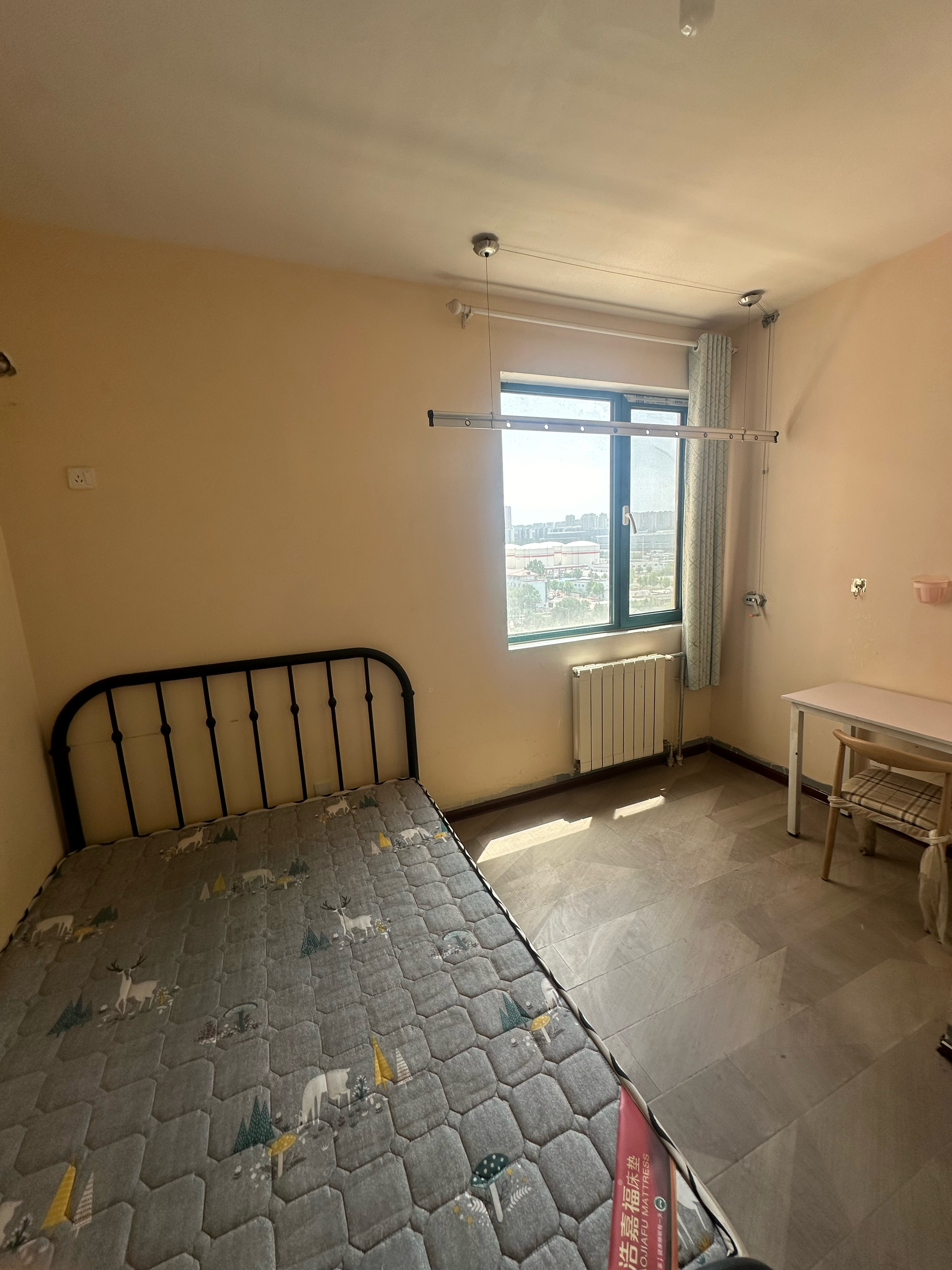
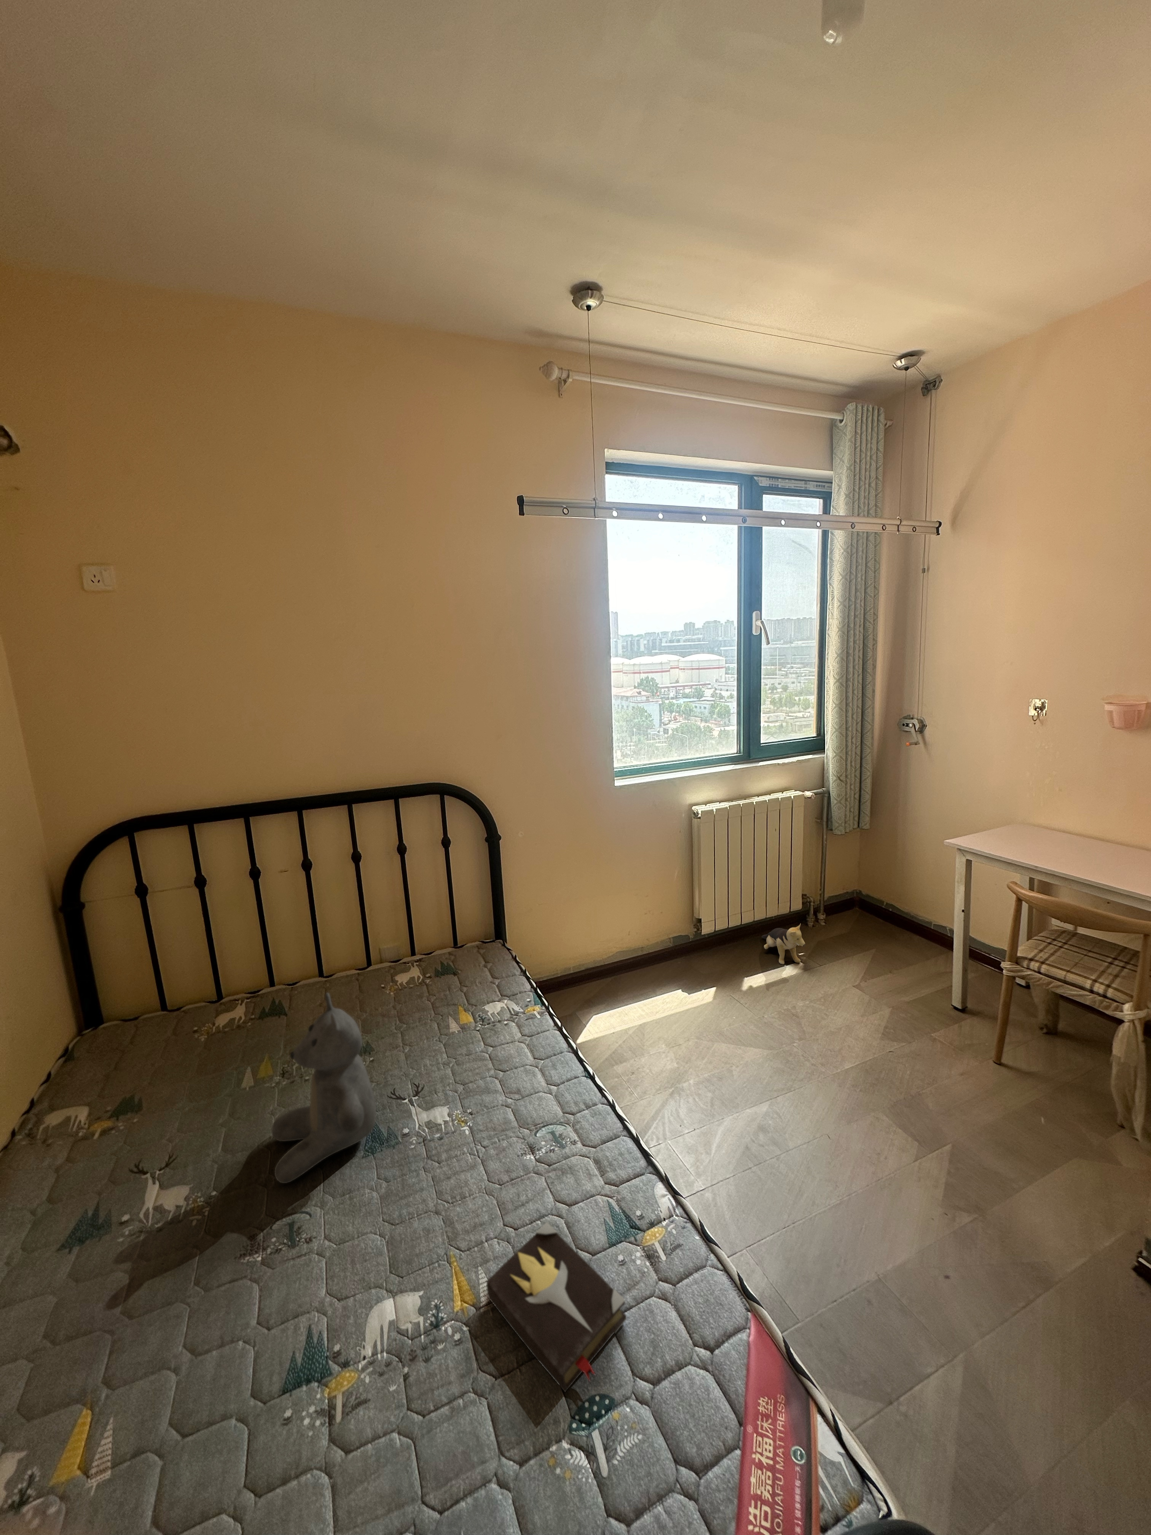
+ teddy bear (318, 1078)
+ plush toy (780, 933)
+ hardback book (555, 1297)
